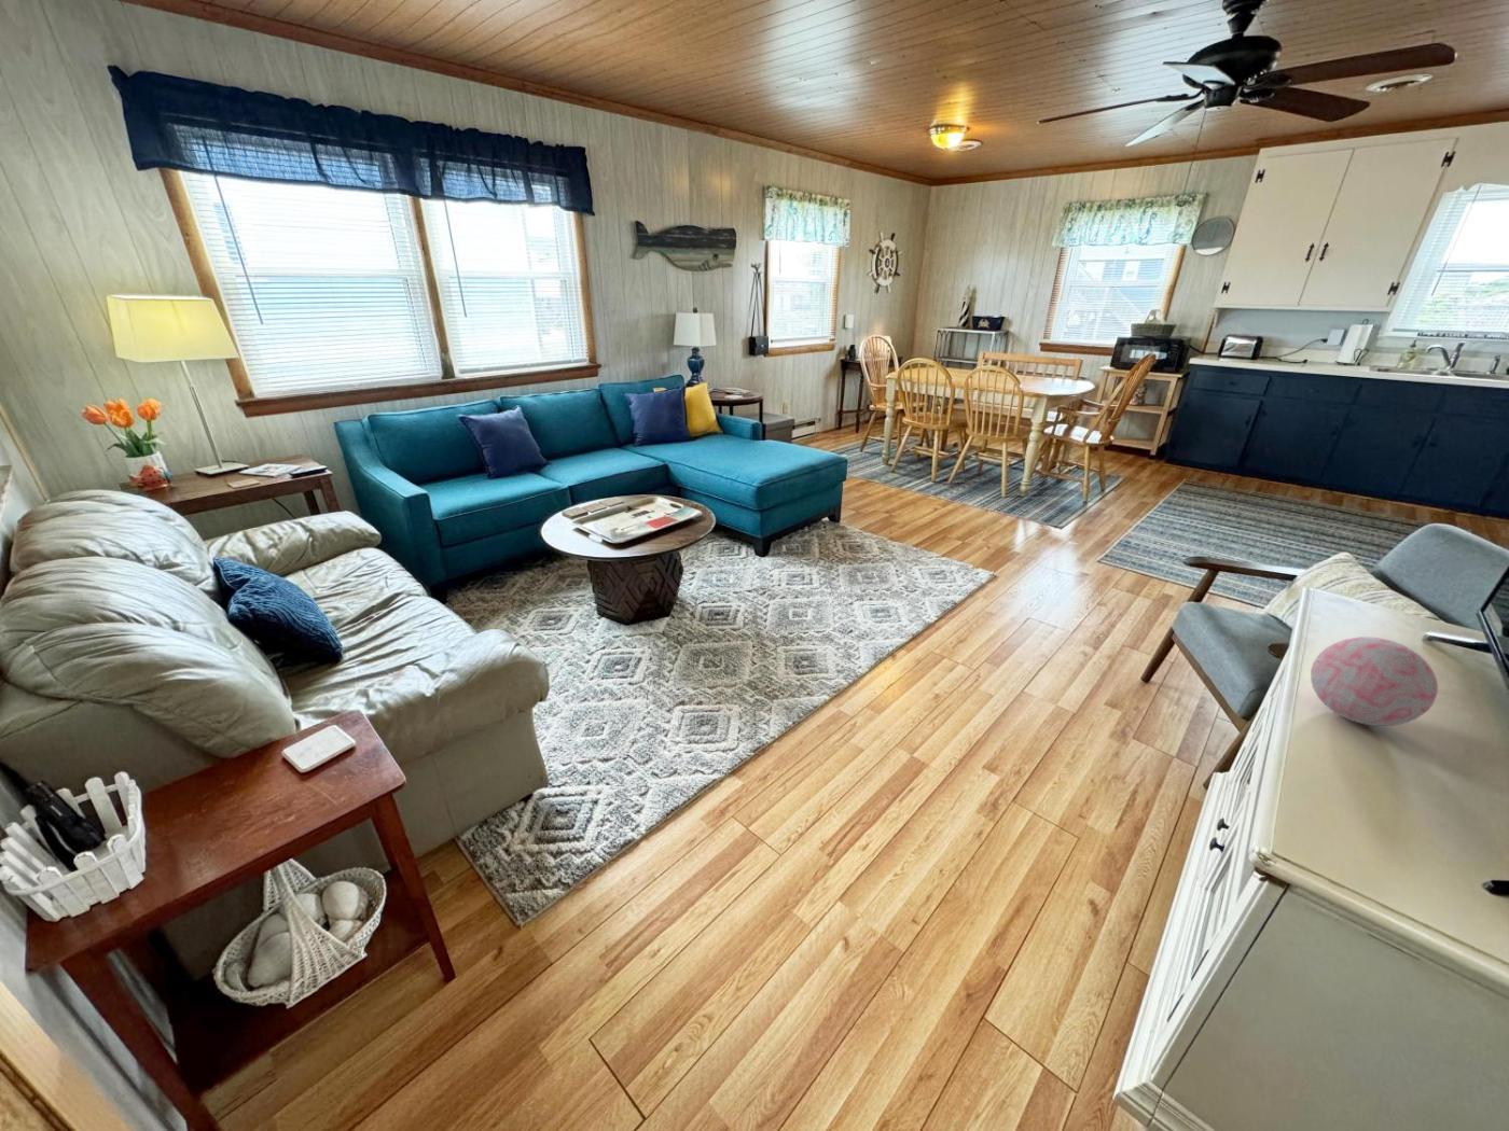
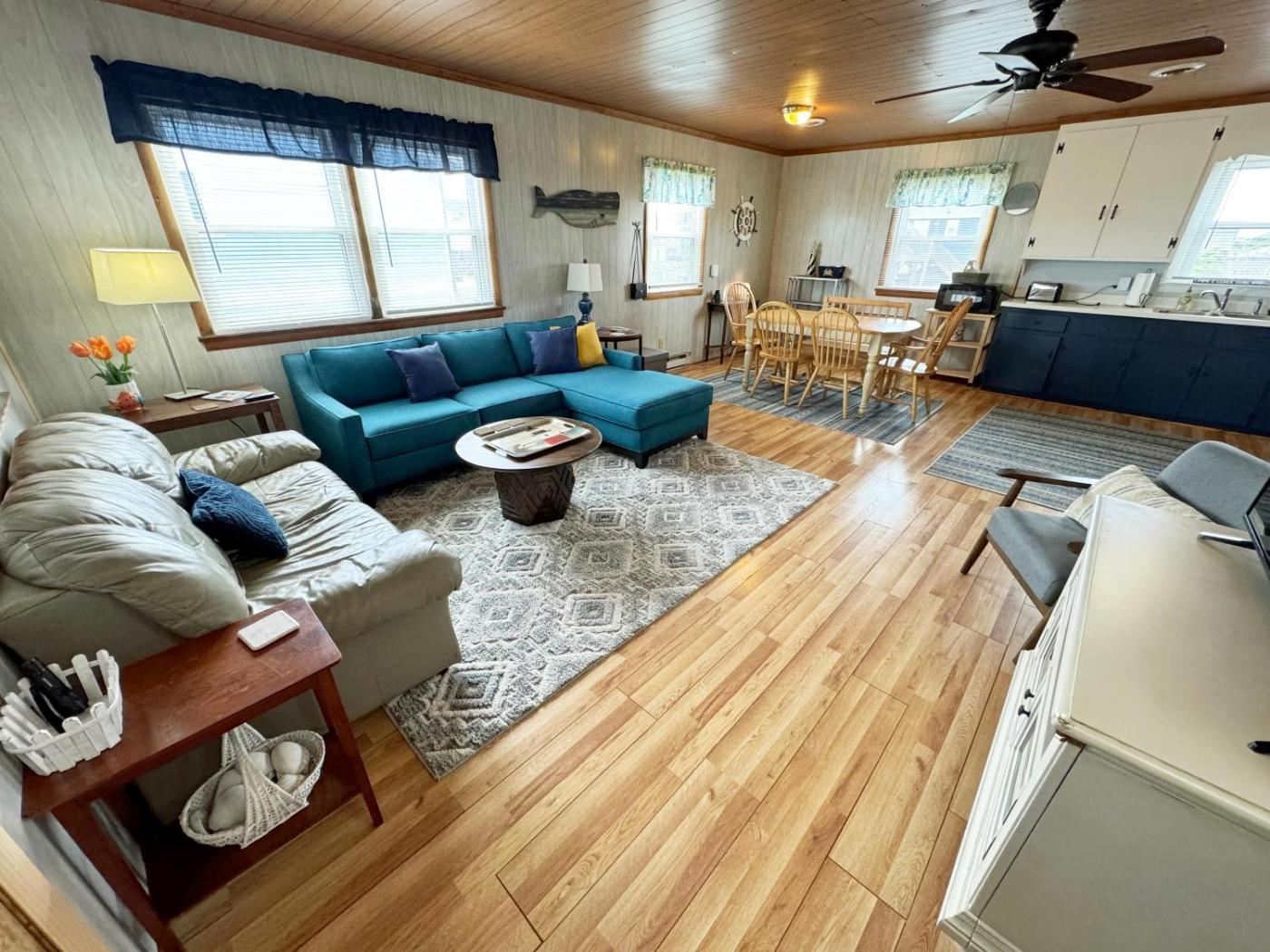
- decorative orb (1370, 681)
